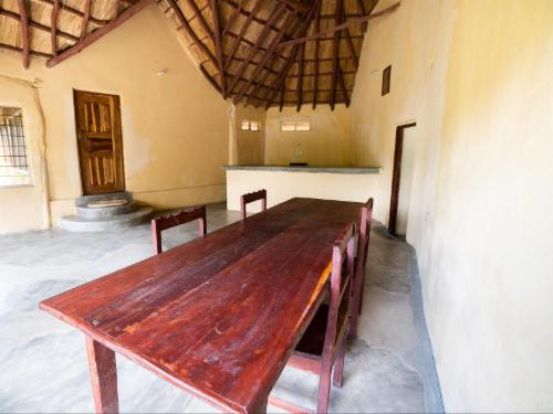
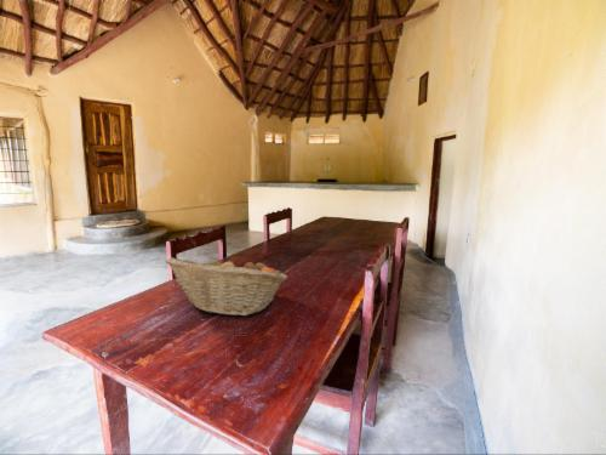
+ fruit basket (227, 278)
